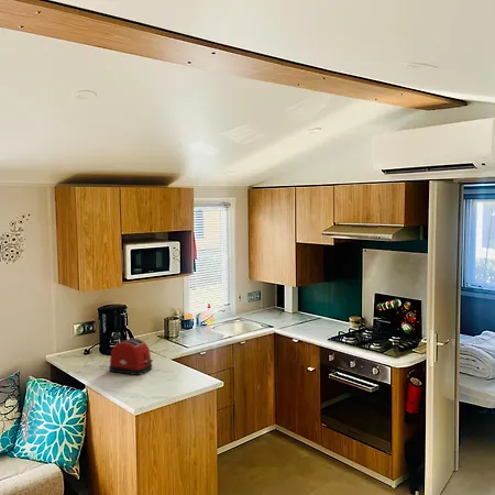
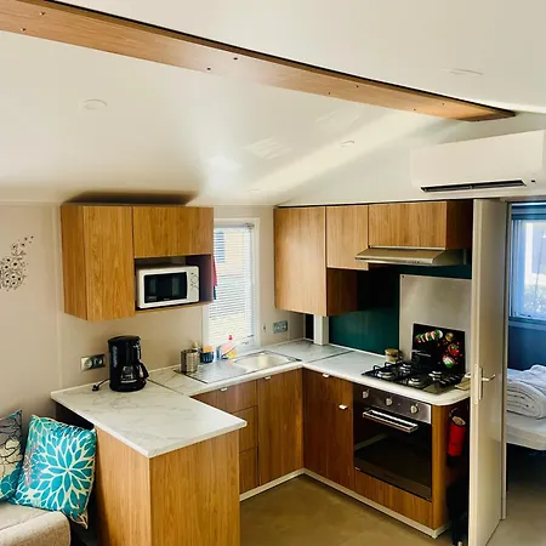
- toaster (132, 354)
